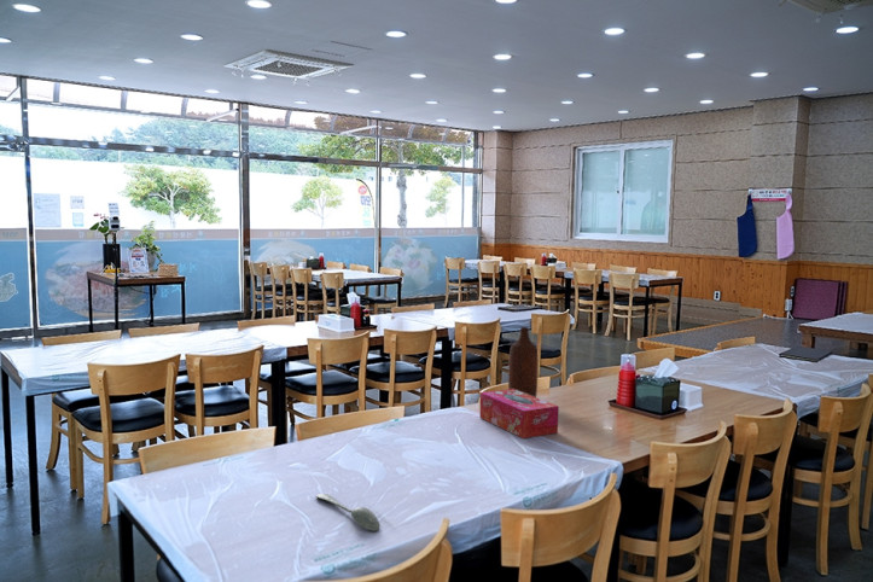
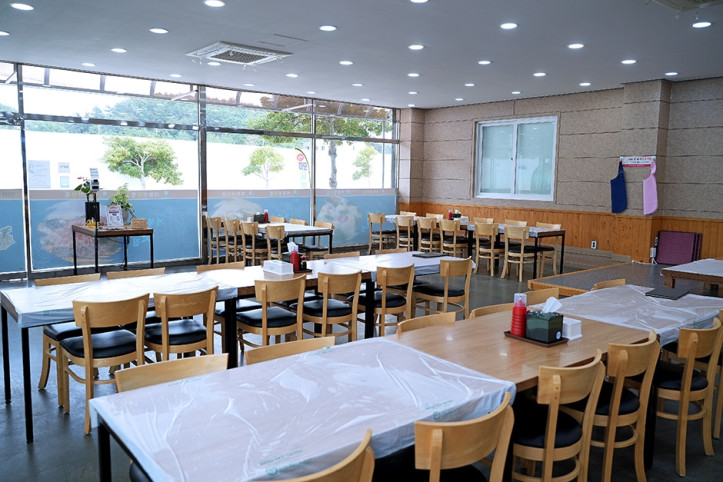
- spoon (344, 506)
- tissue box (517, 412)
- bottle (523, 363)
